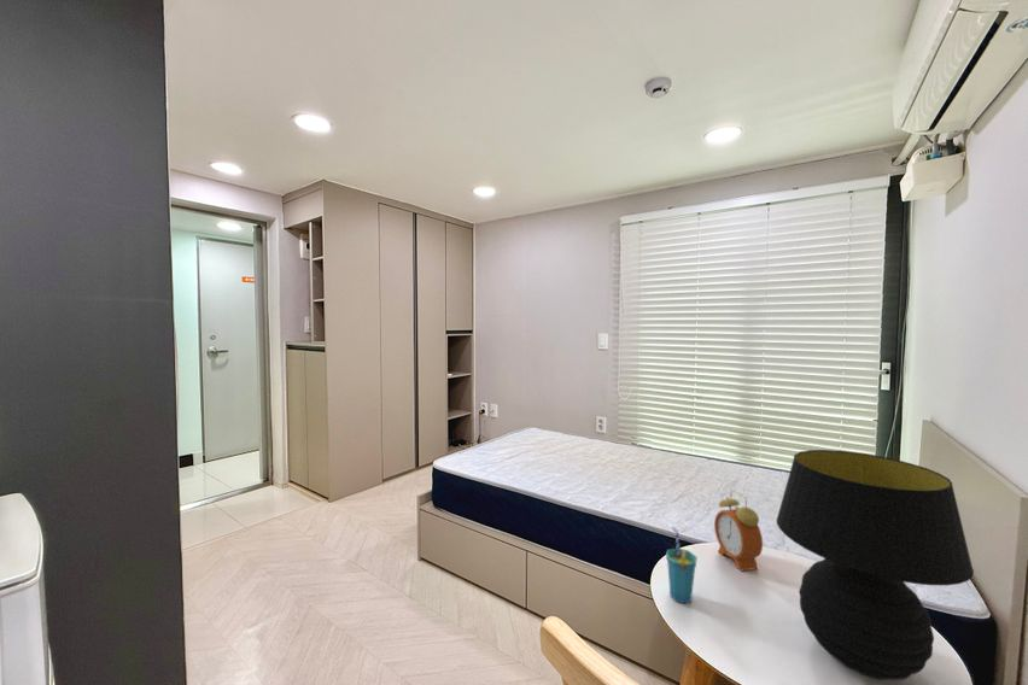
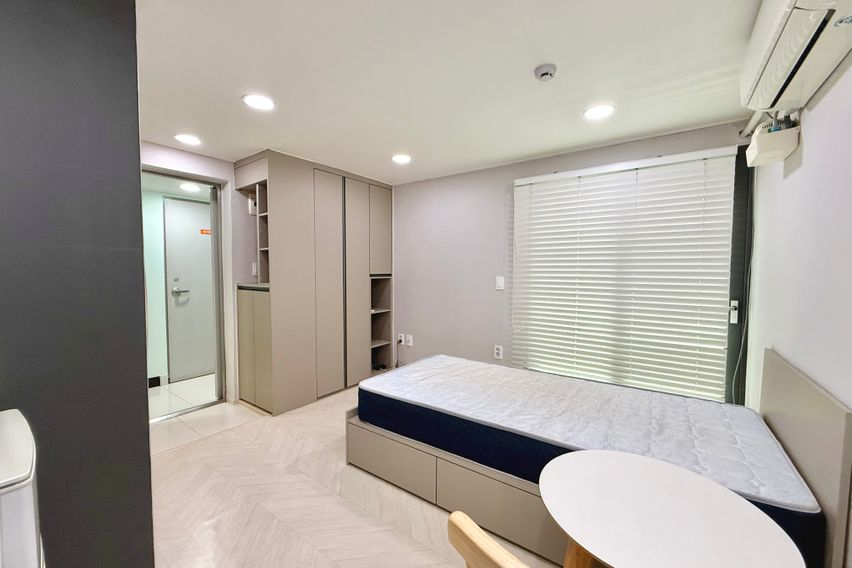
- cup (679, 566)
- alarm clock (737, 526)
- table lamp (861, 562)
